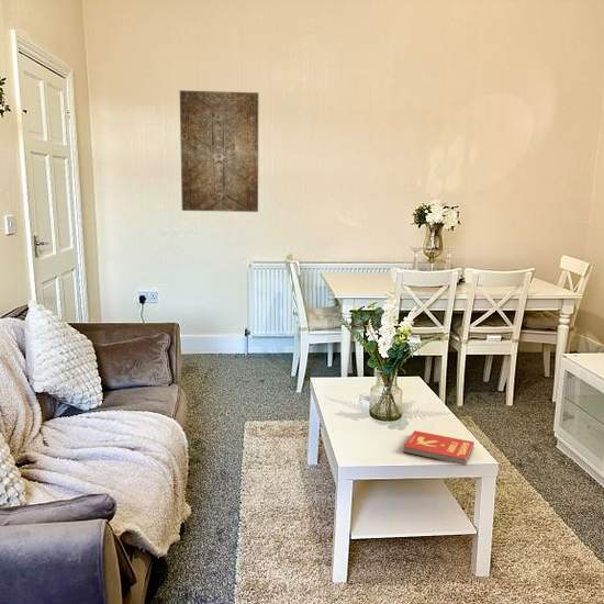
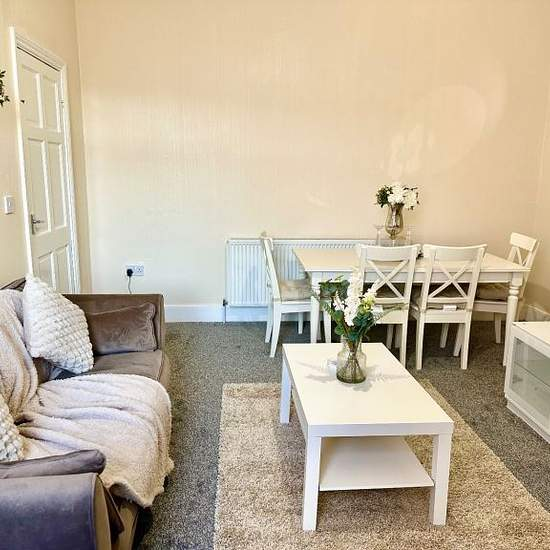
- wall art (220, 153)
- book (438, 446)
